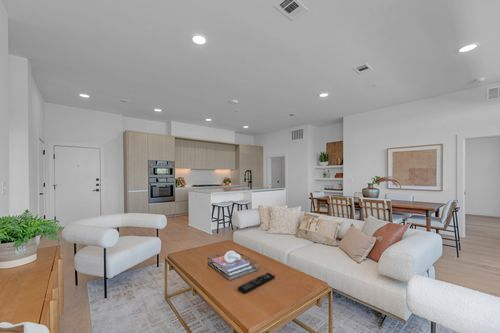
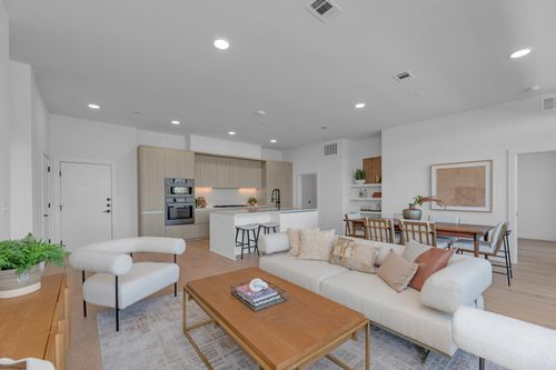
- remote control (257, 281)
